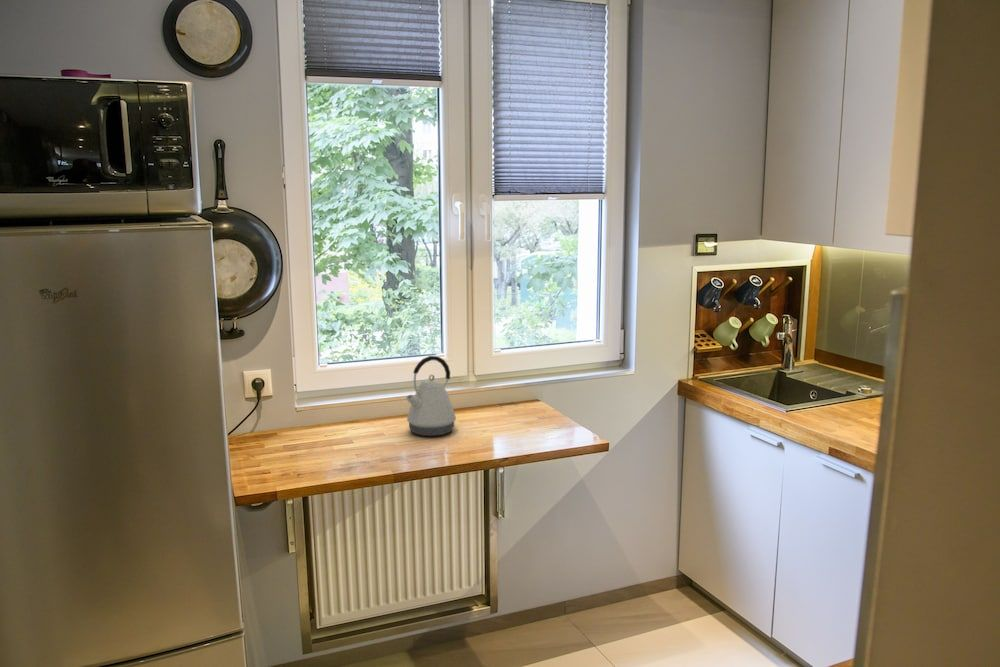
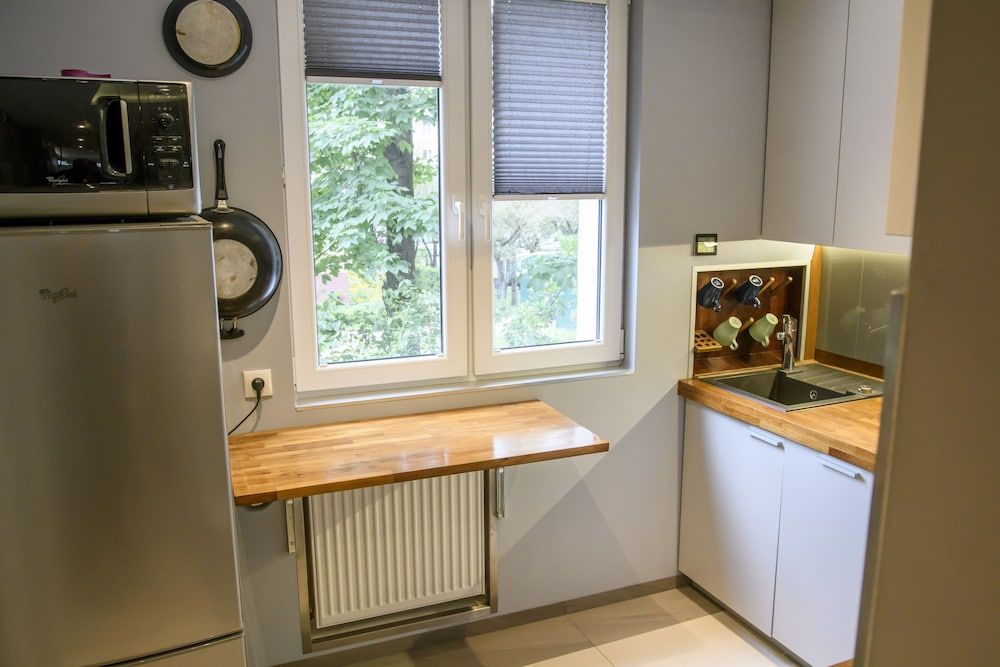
- kettle (429, 394)
